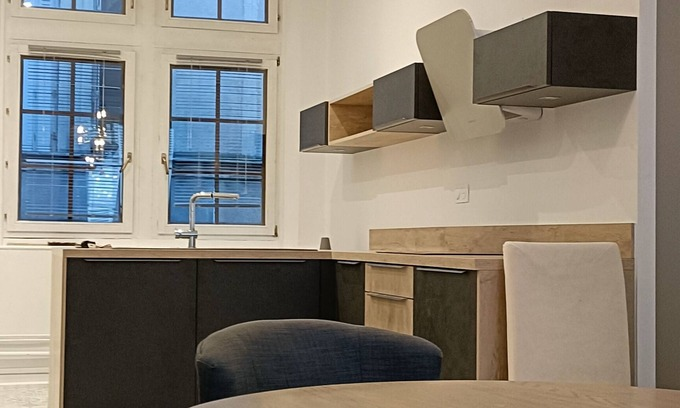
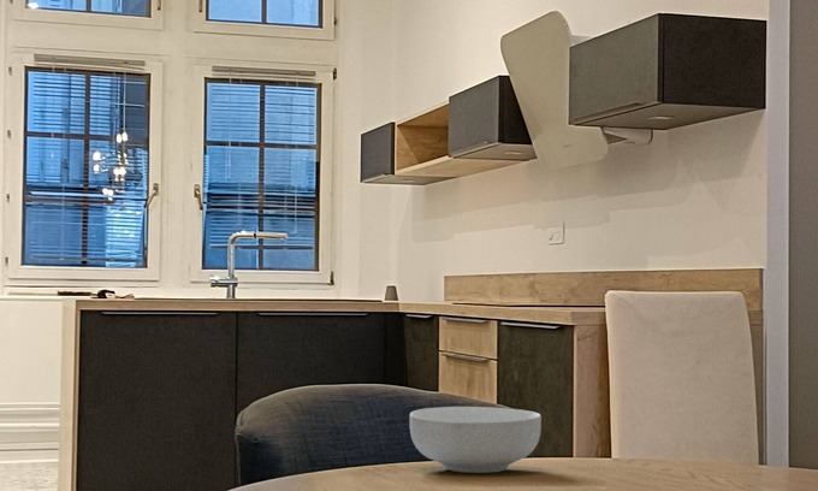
+ cereal bowl (474, 440)
